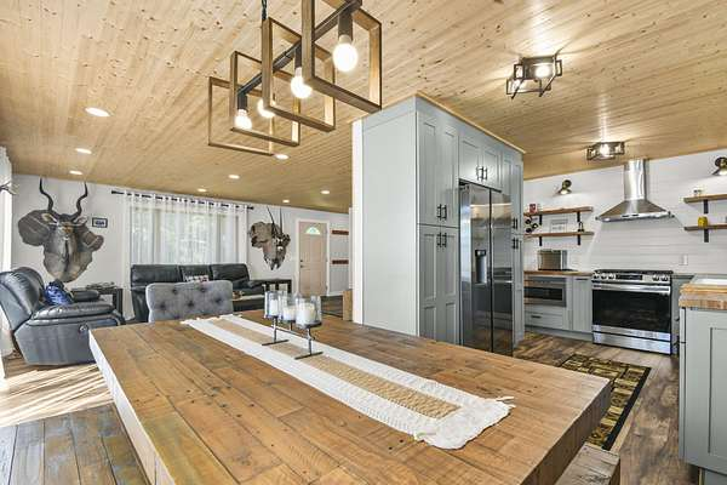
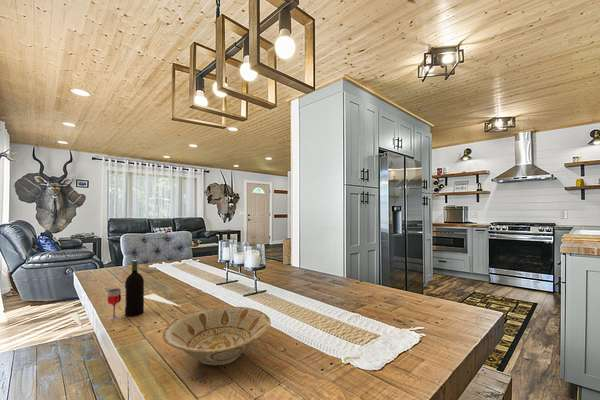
+ bowl (219, 339)
+ wine bottle (129, 285)
